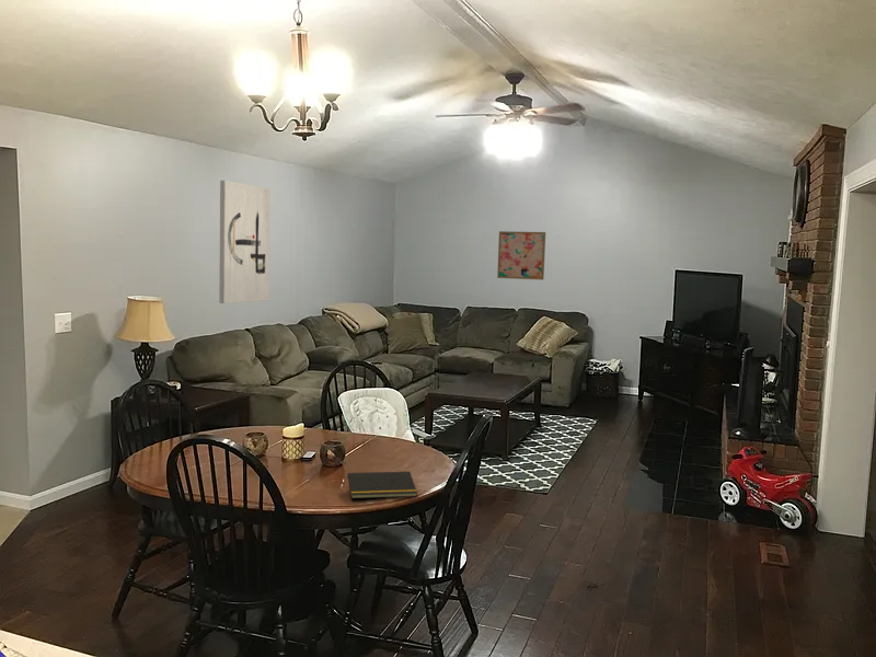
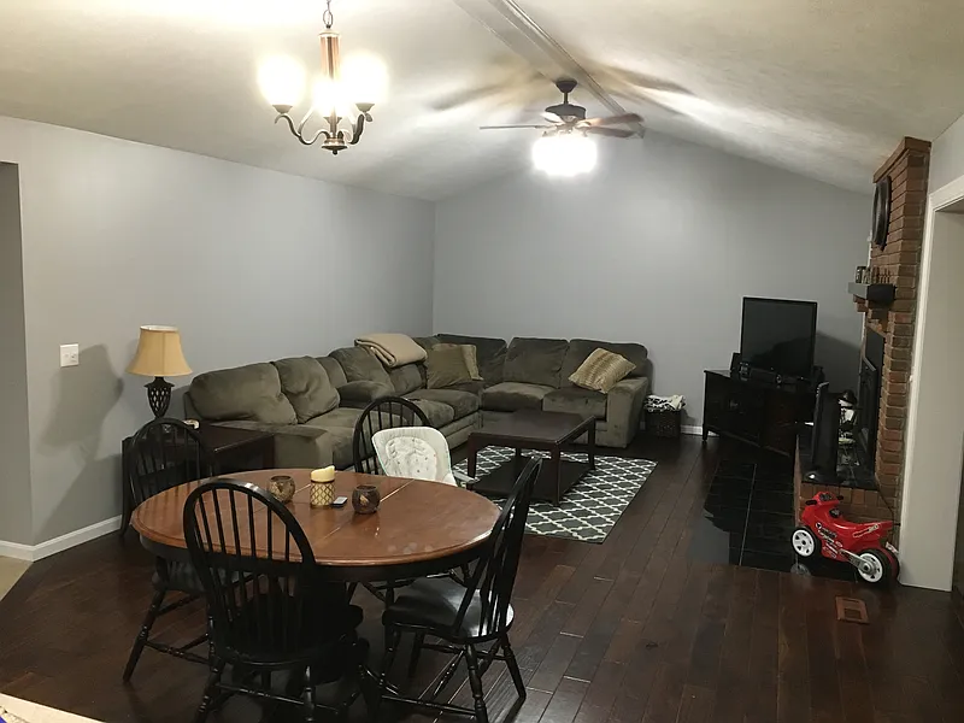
- notepad (381, 484)
- wall art (521, 255)
- wall art (245, 243)
